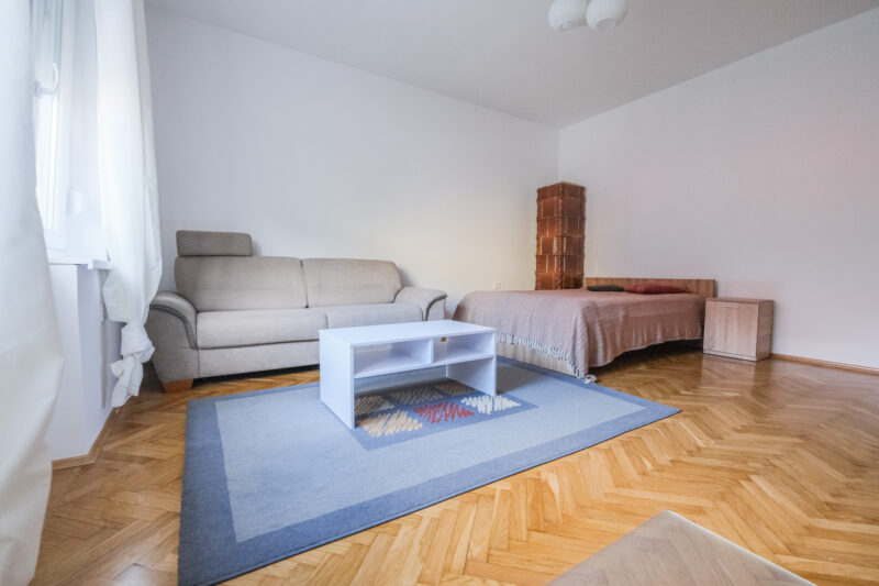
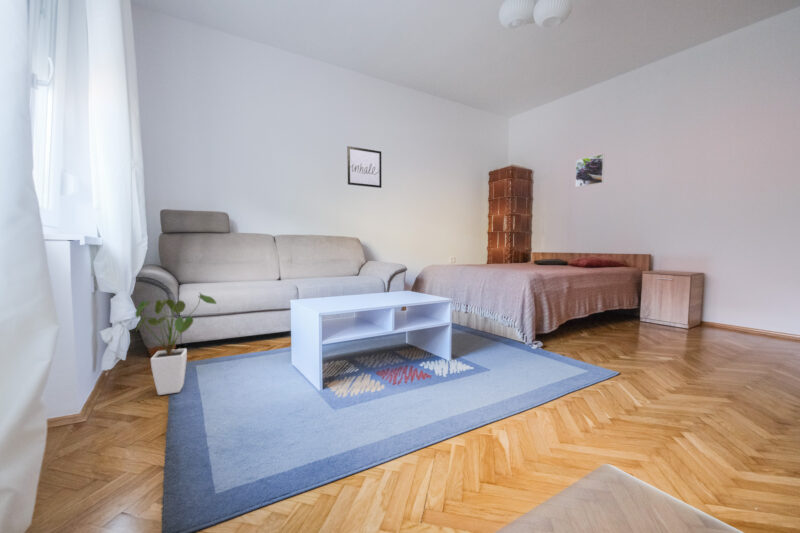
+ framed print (589, 171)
+ wall art (364, 167)
+ house plant (175, 341)
